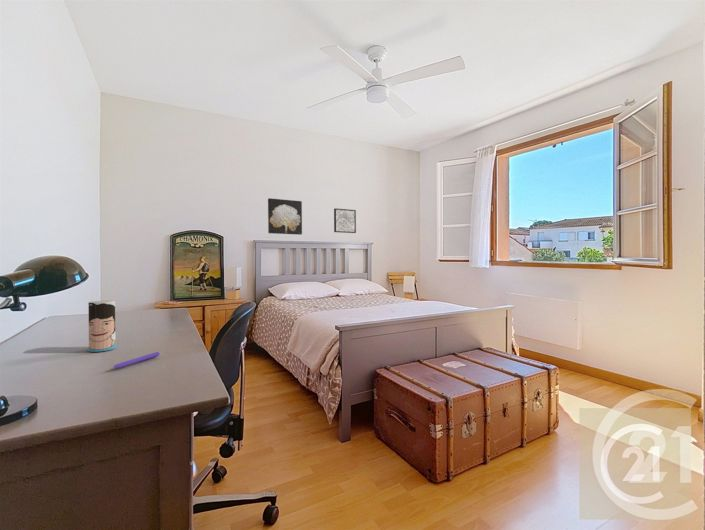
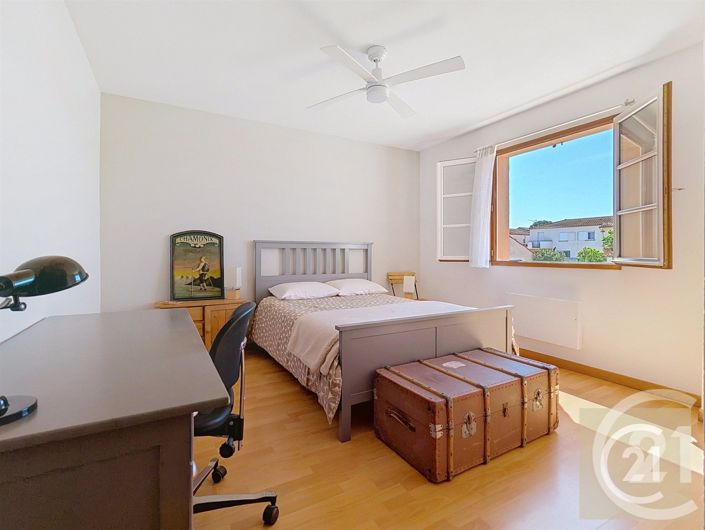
- cup (102, 325)
- wall art (345, 220)
- pen (136, 360)
- wall art (285, 217)
